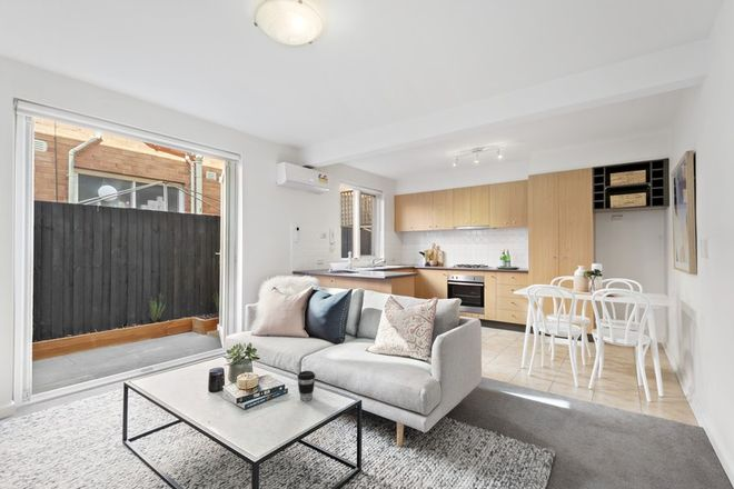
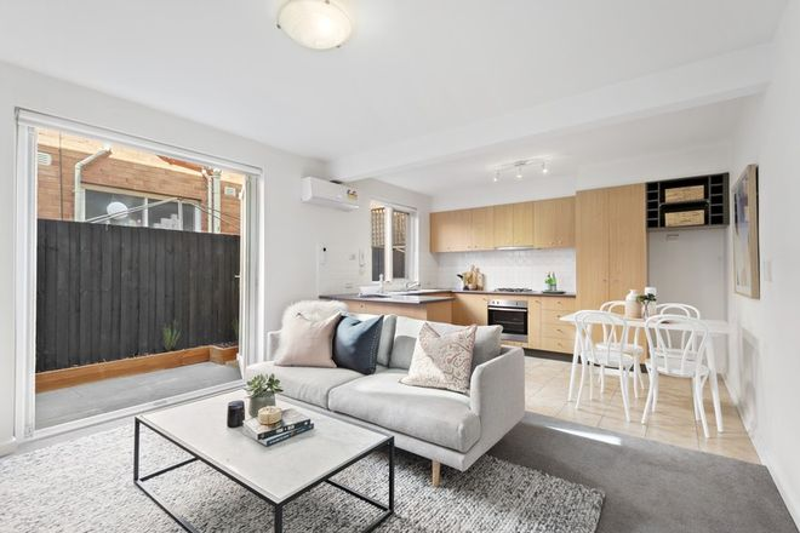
- coffee cup (306, 386)
